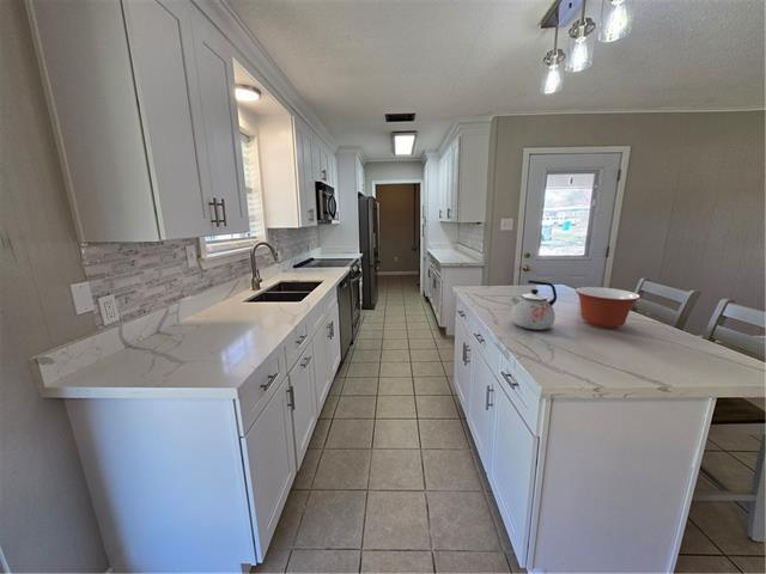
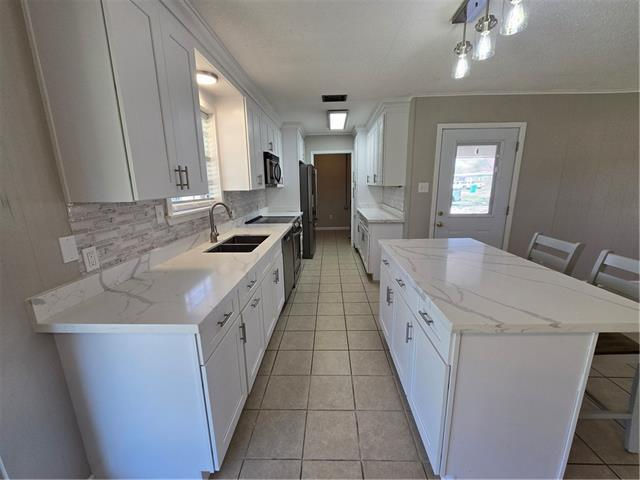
- kettle (533, 303)
- mixing bowl (603, 309)
